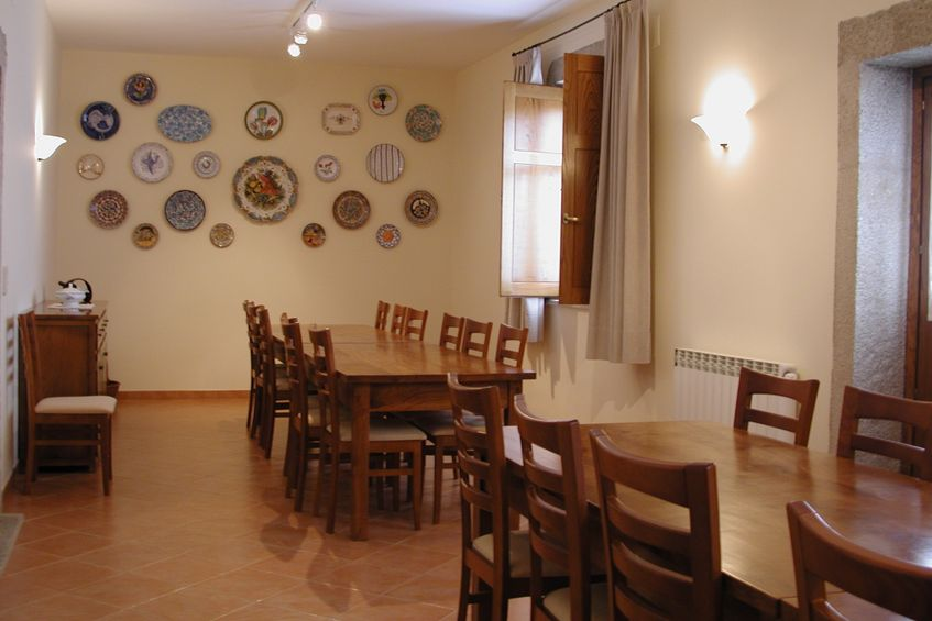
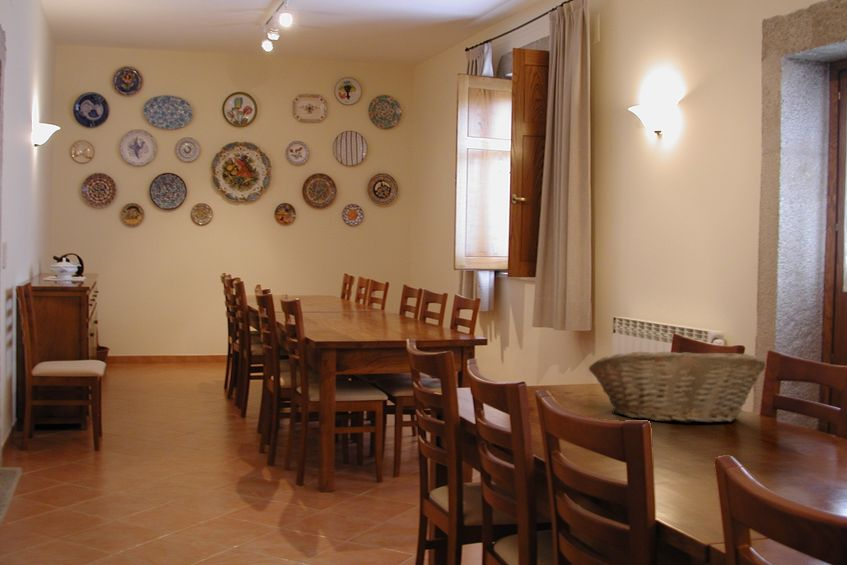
+ fruit basket (675, 380)
